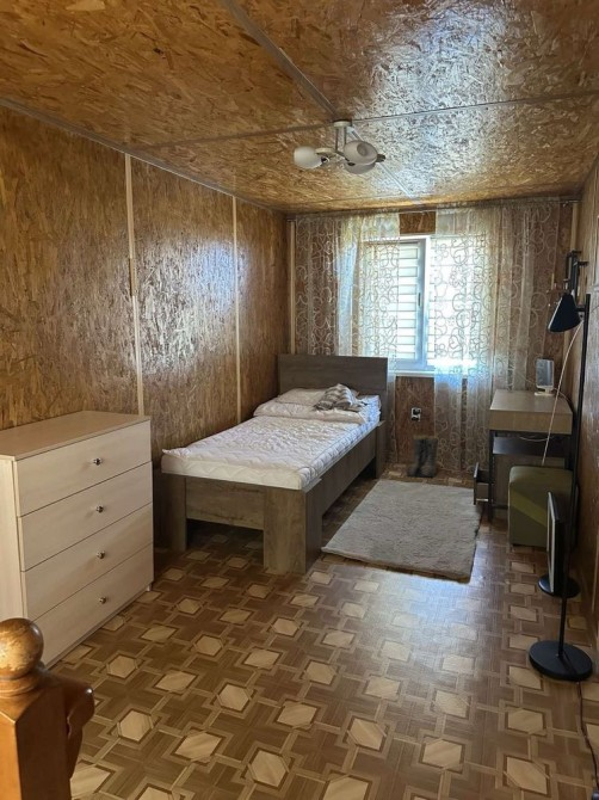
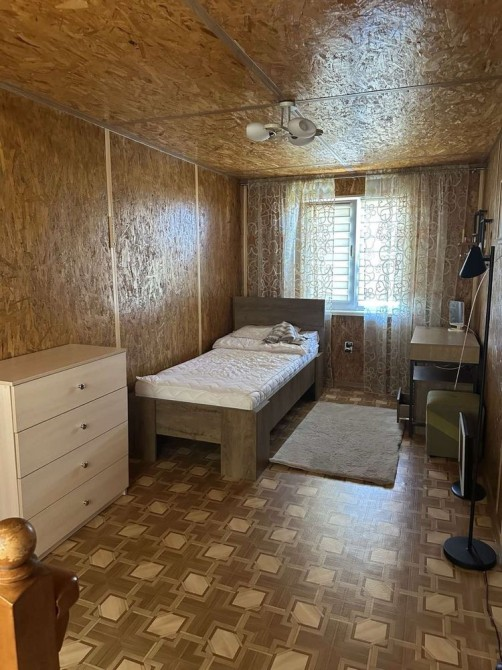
- boots (422, 455)
